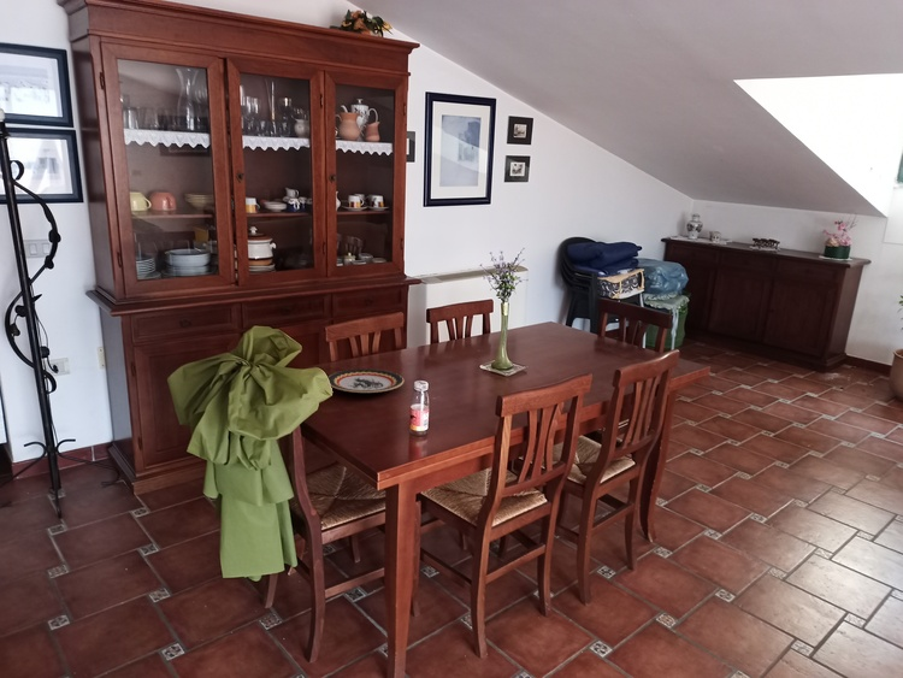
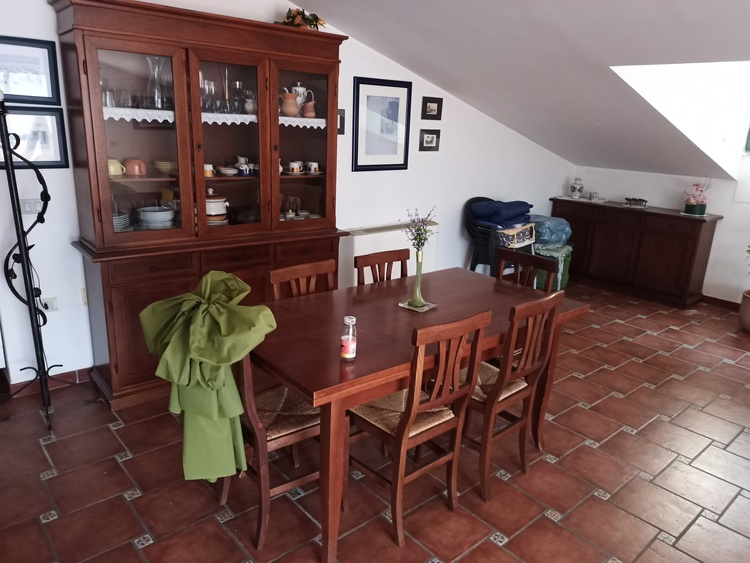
- plate (365, 382)
